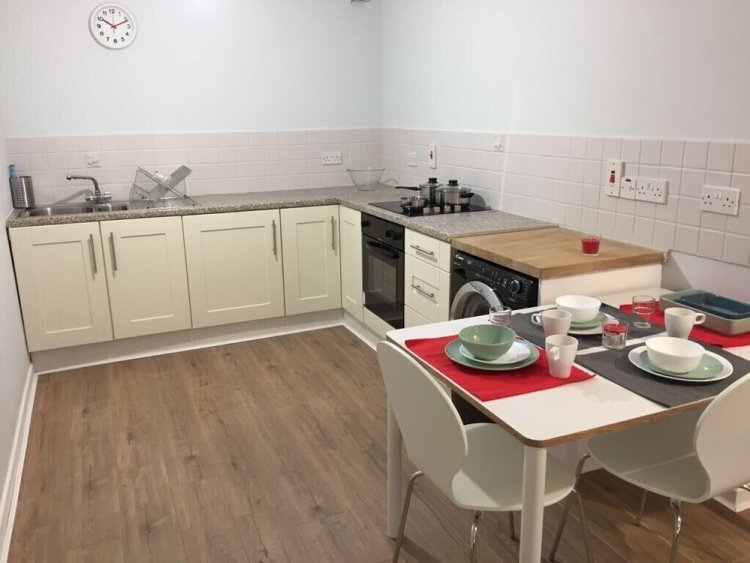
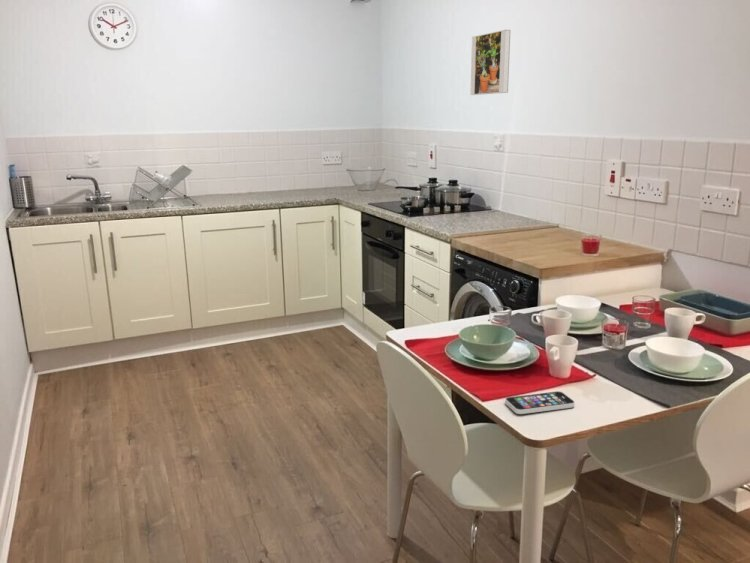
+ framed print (489, 64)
+ smartphone (539, 402)
